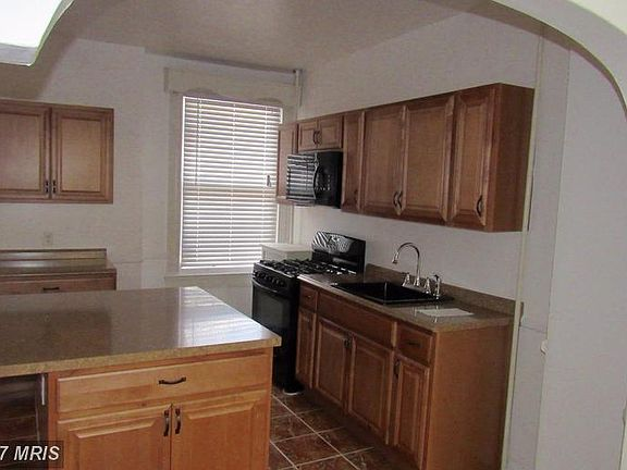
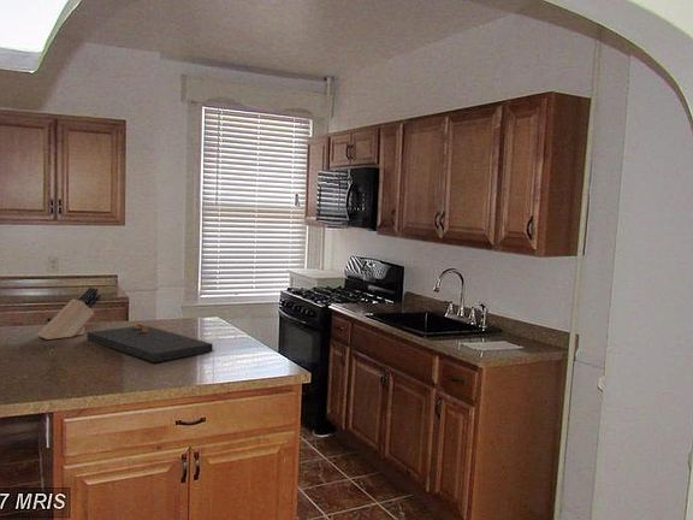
+ knife block (70, 312)
+ cutting board (148, 337)
